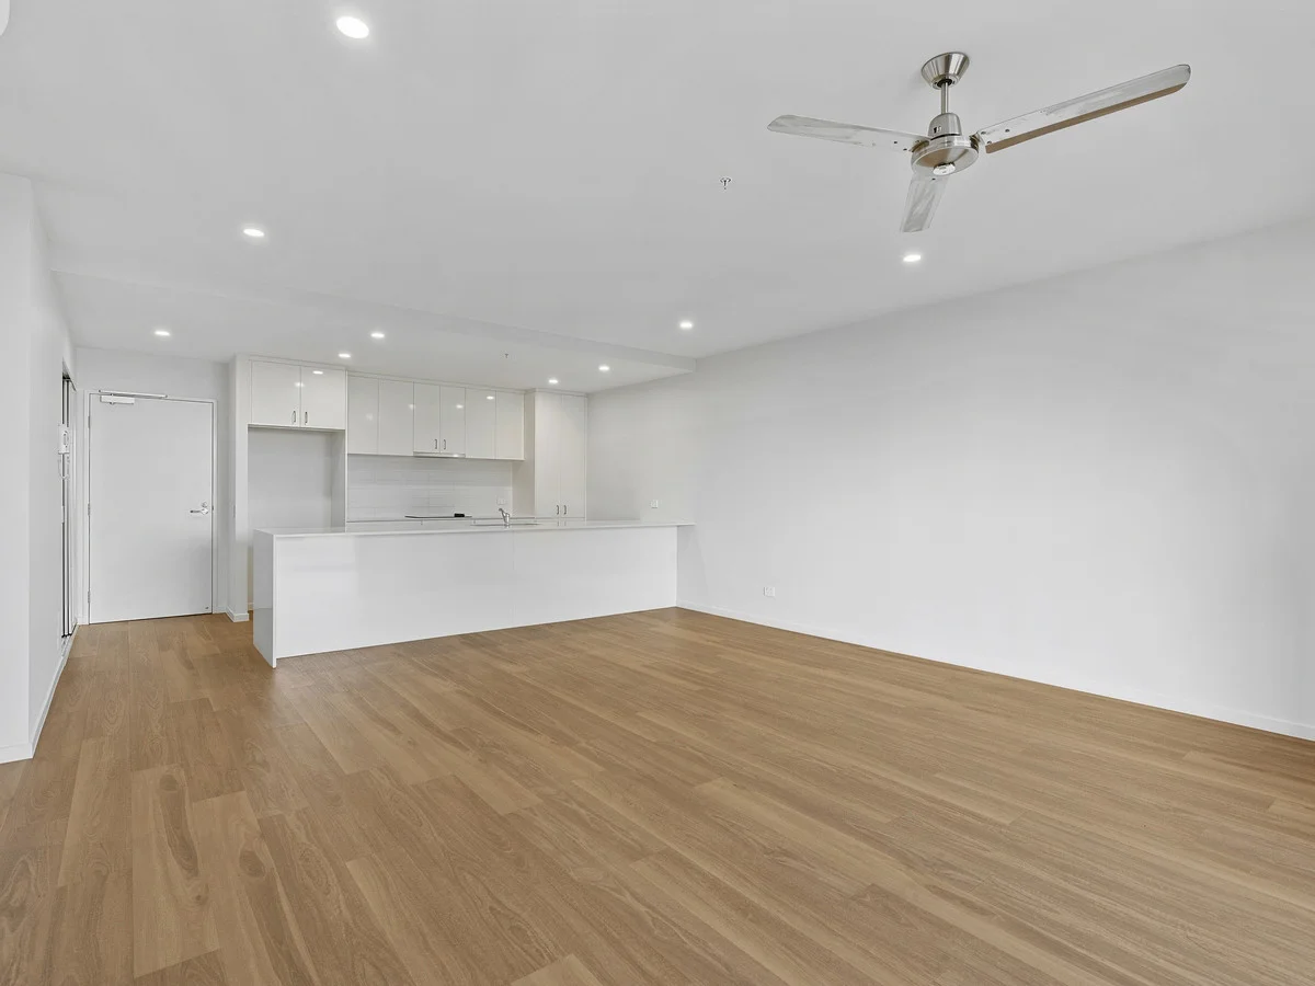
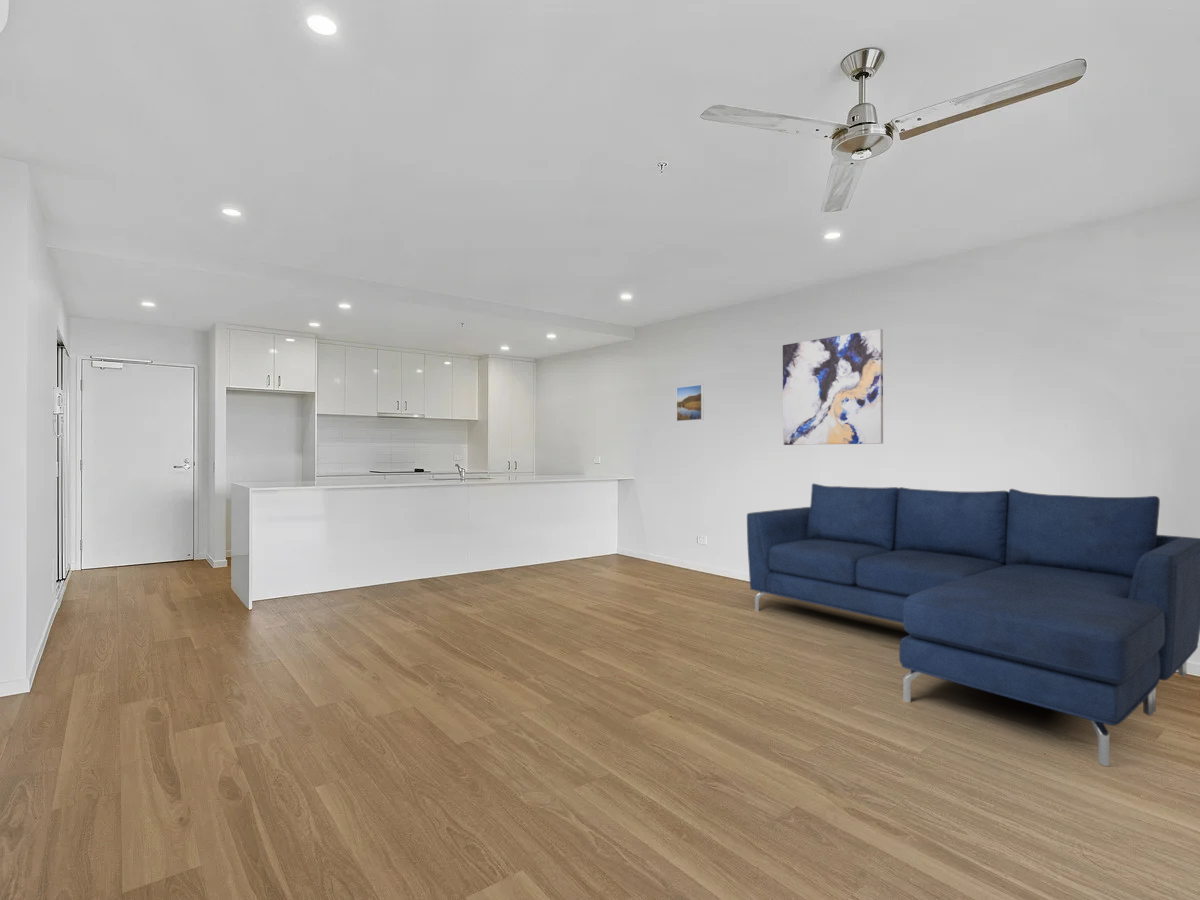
+ sofa (906, 569)
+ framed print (689, 403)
+ wall art (829, 391)
